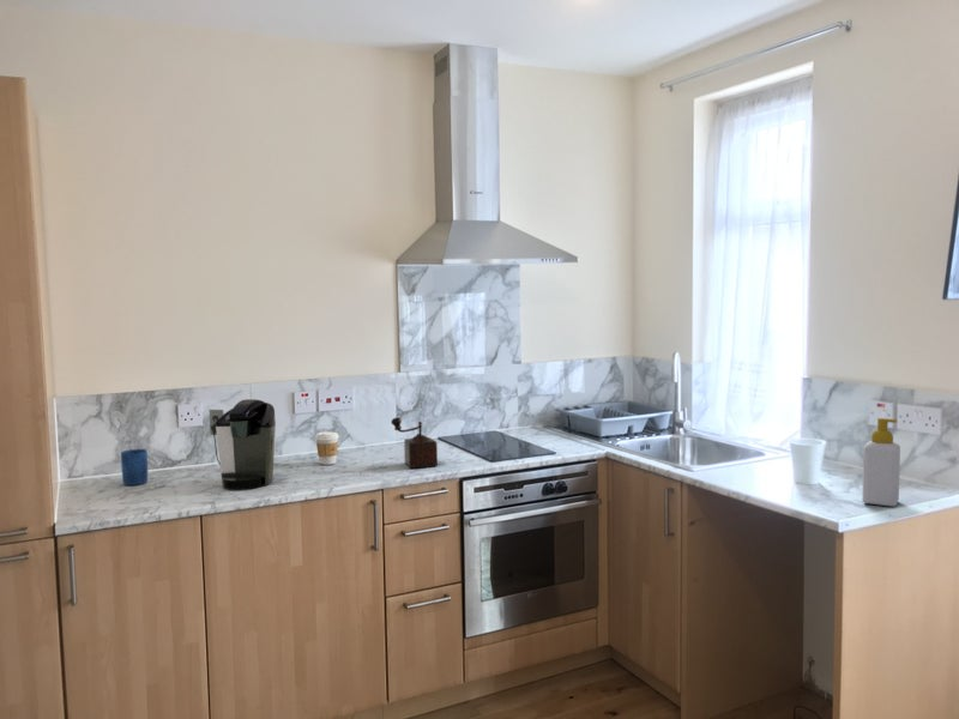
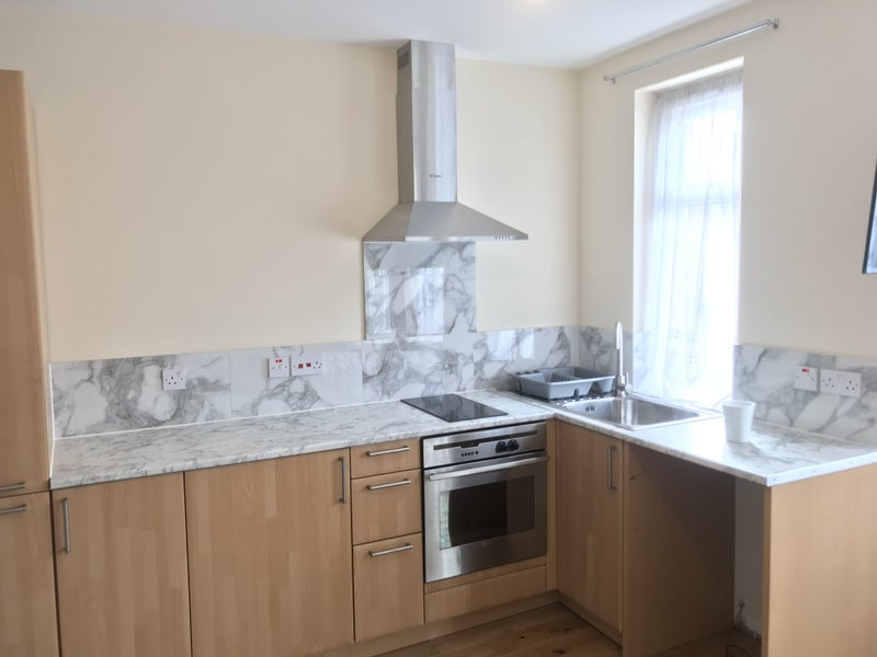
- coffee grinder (414, 441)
- mug (133, 466)
- coffee maker (234, 440)
- coffee cup (327, 447)
- soap bottle (881, 460)
